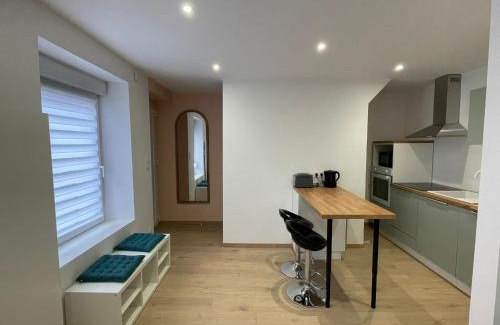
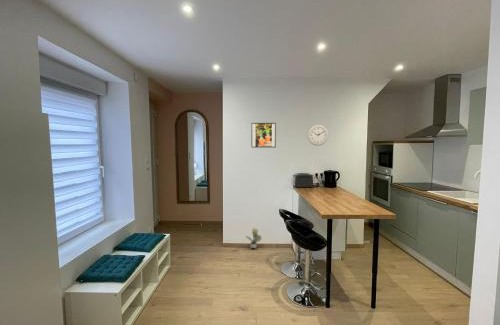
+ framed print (263, 135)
+ potted plant (253, 239)
+ wall clock (318, 135)
